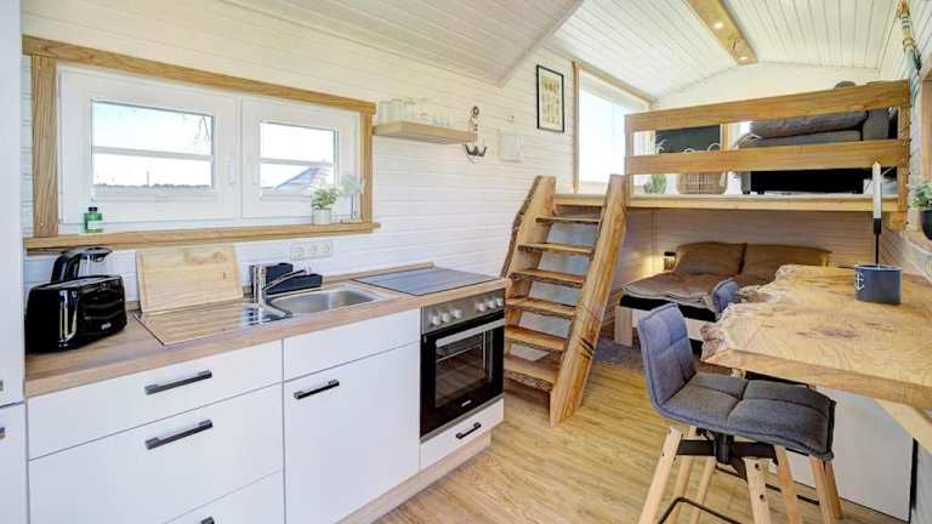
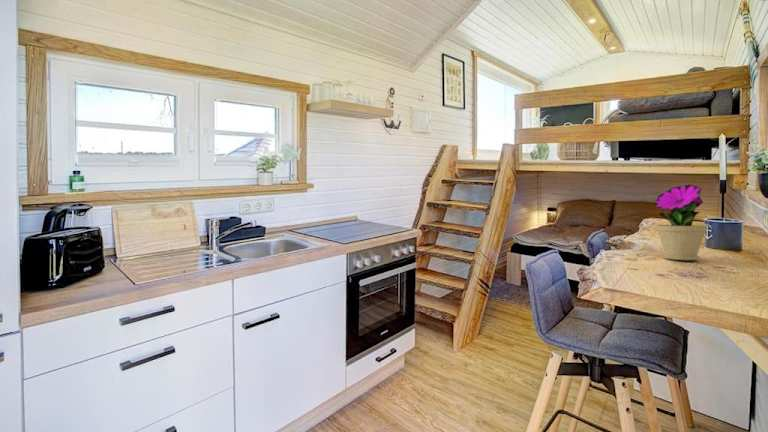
+ flower pot (680, 221)
